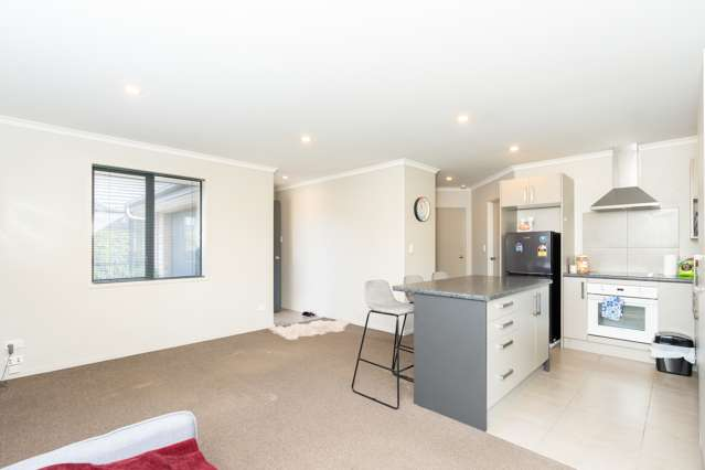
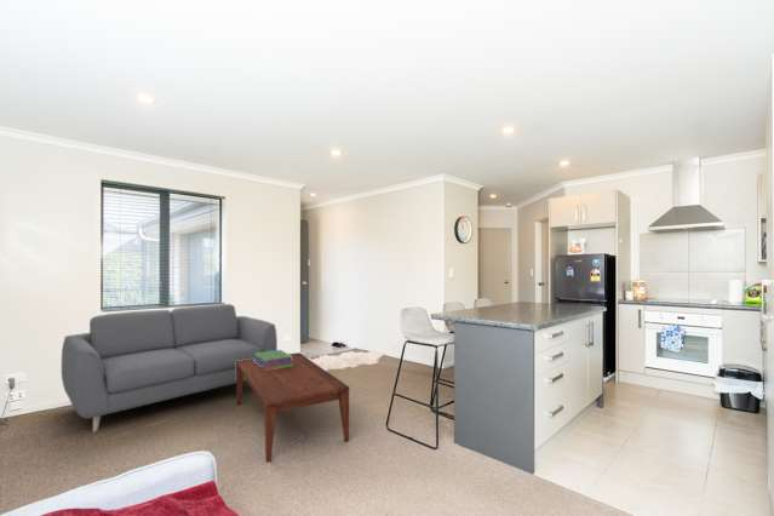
+ sofa (178, 354)
+ coffee table (286, 396)
+ stack of books (273, 359)
